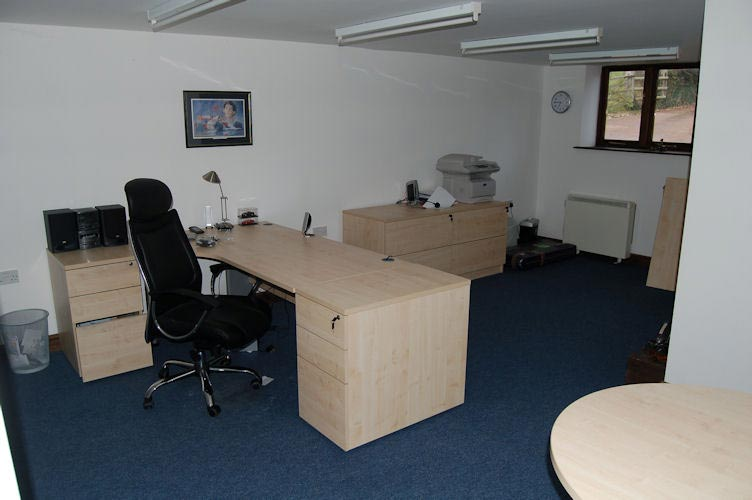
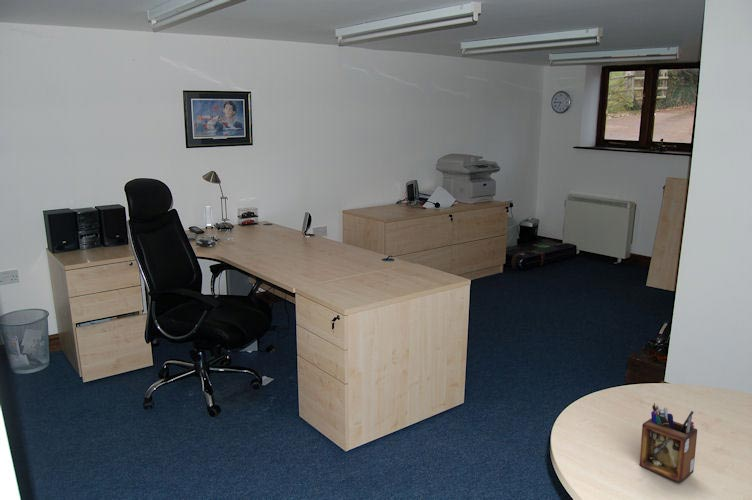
+ desk organizer (668, 439)
